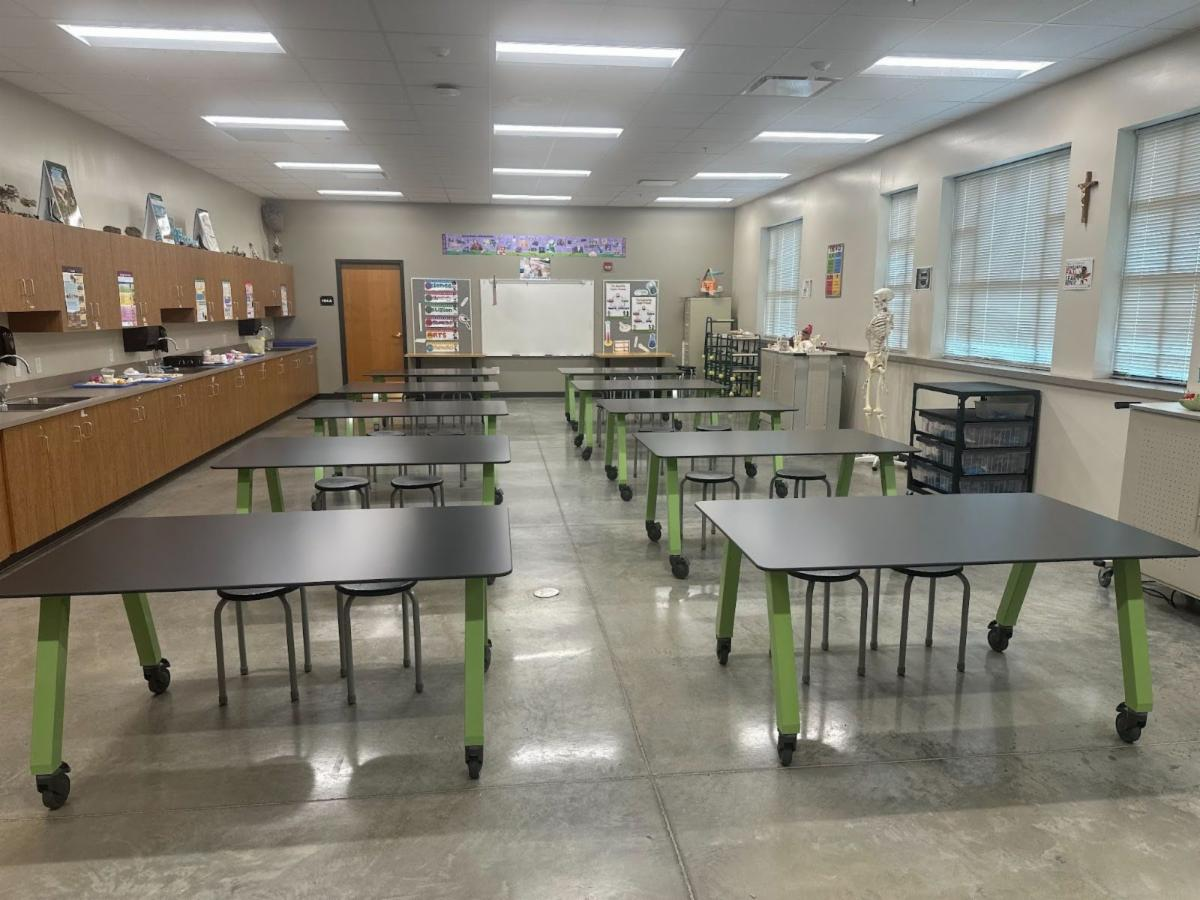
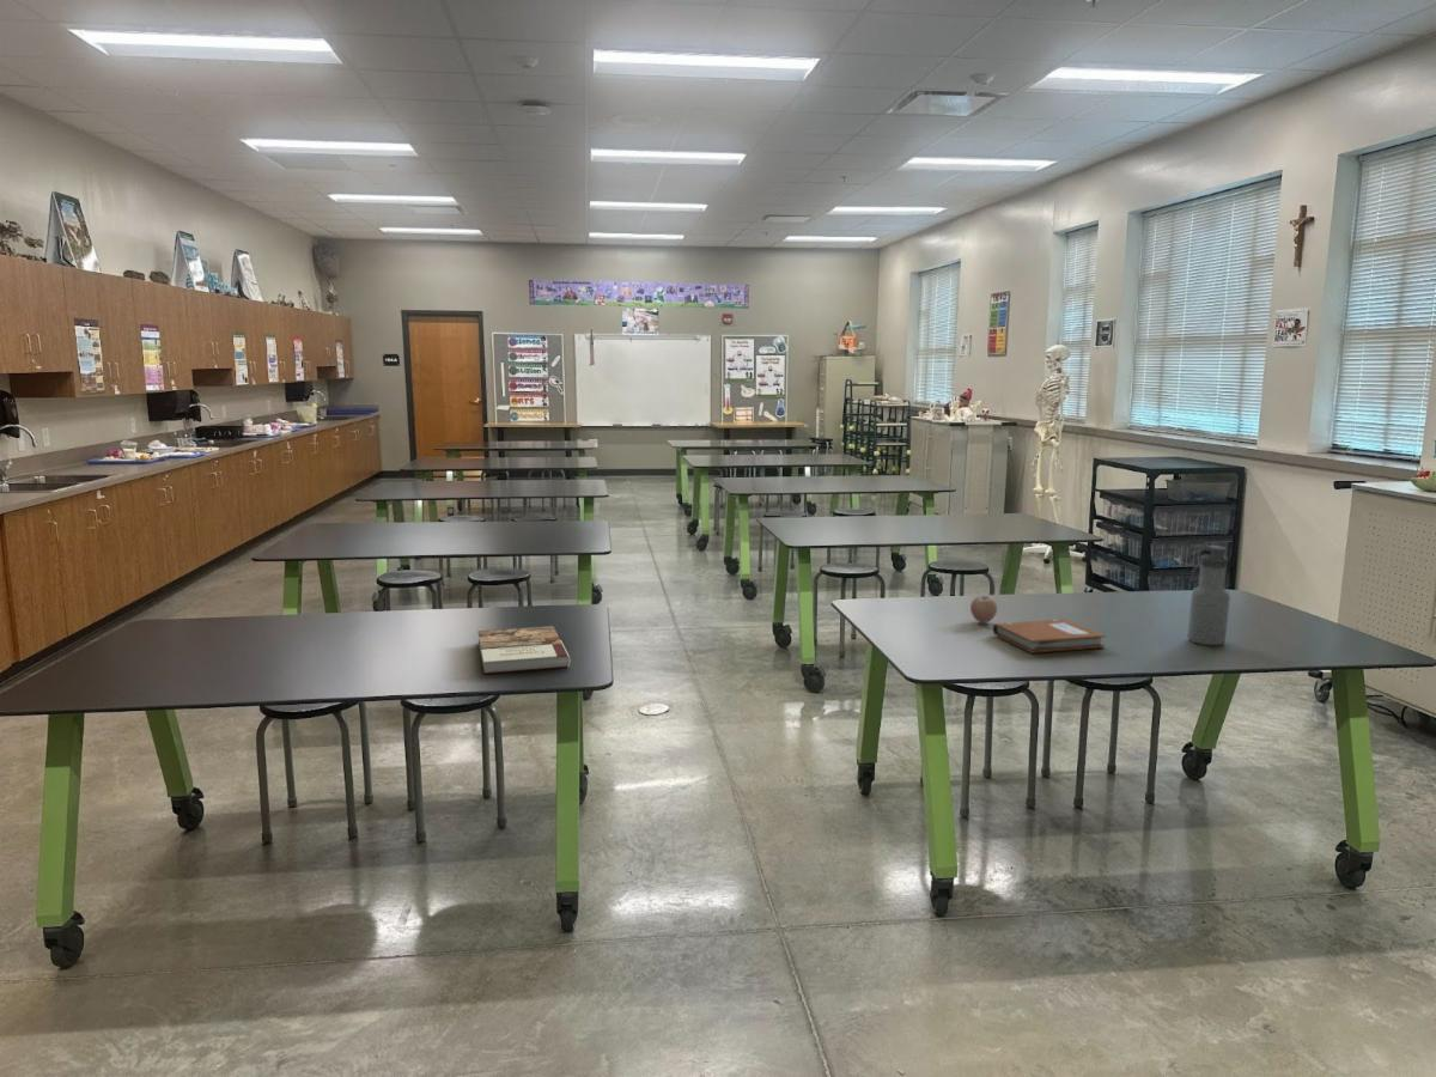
+ book (522, 647)
+ notebook (1048, 634)
+ apple (984, 609)
+ water bottle (1210, 594)
